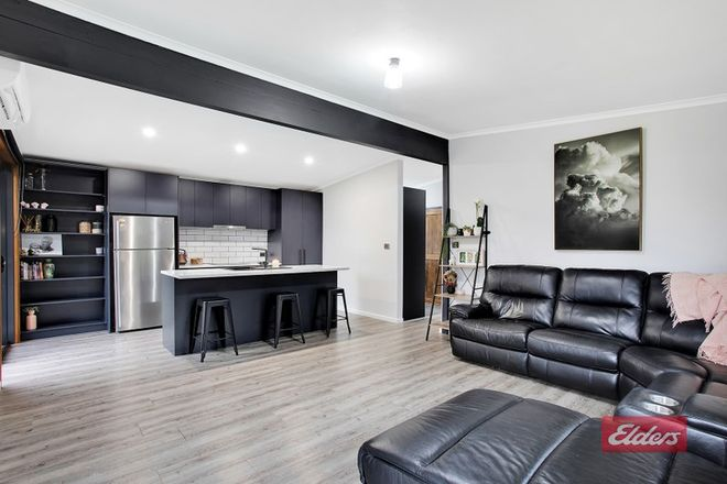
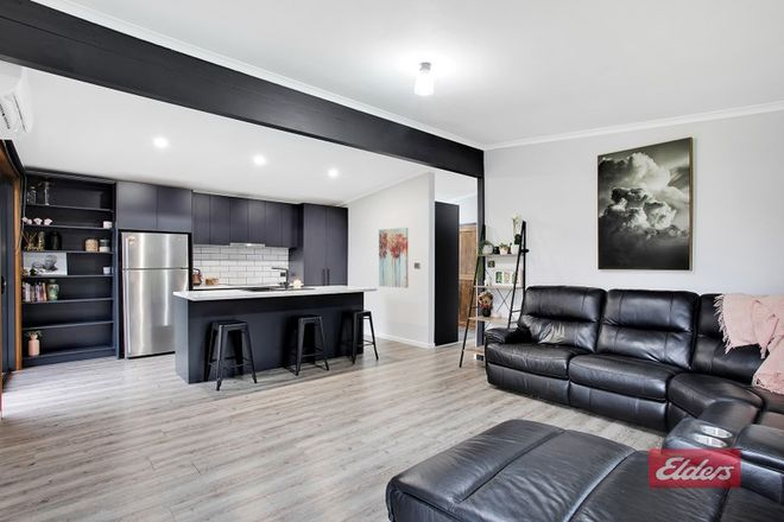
+ wall art (392, 257)
